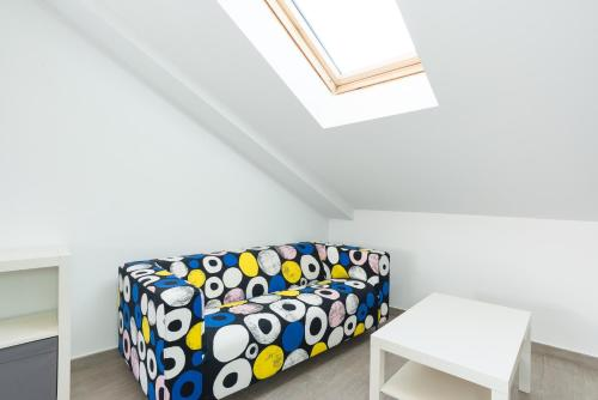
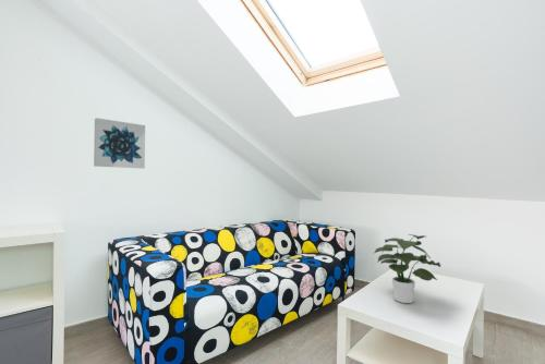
+ potted plant (403, 266)
+ wall art (120, 144)
